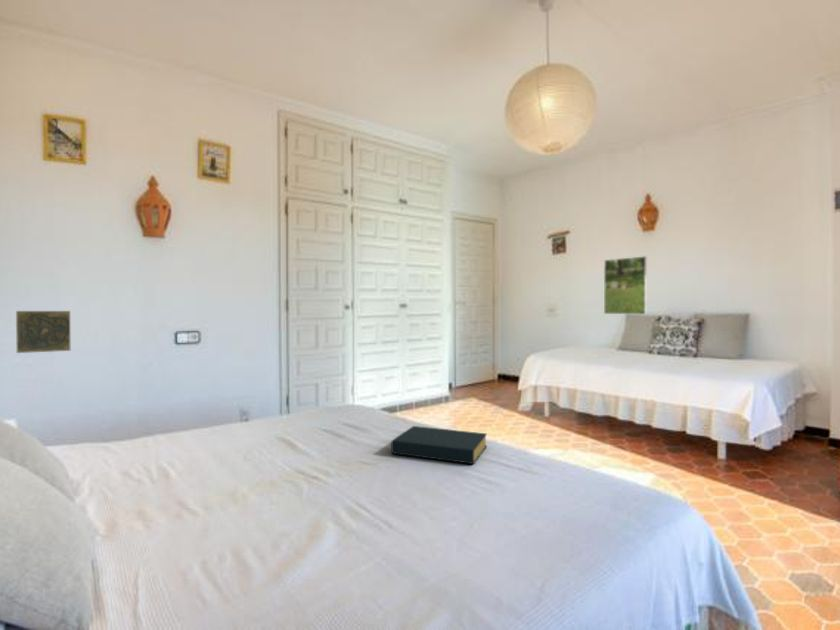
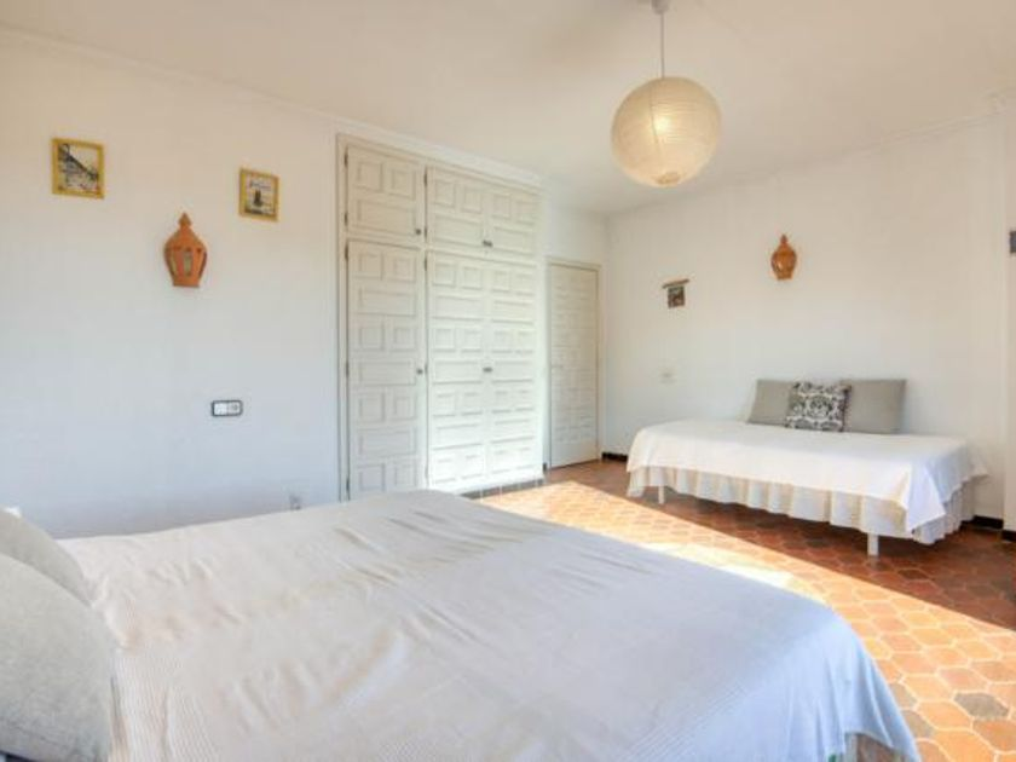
- decorative tile (44, 331)
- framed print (624, 286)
- hardback book (440, 443)
